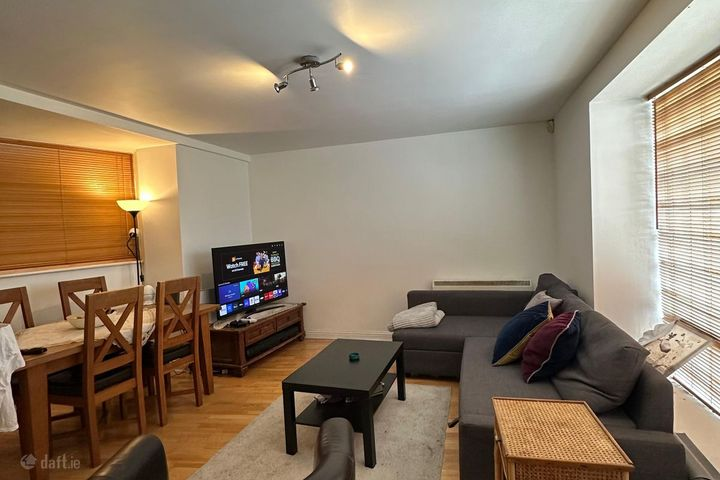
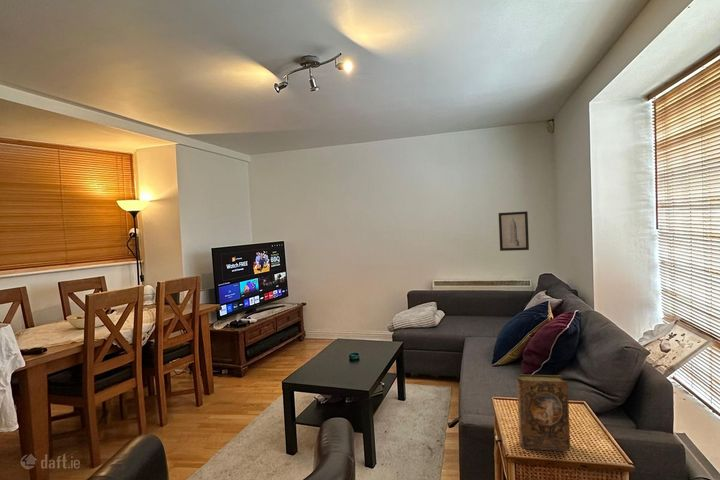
+ wall art (513, 231)
+ book (542, 411)
